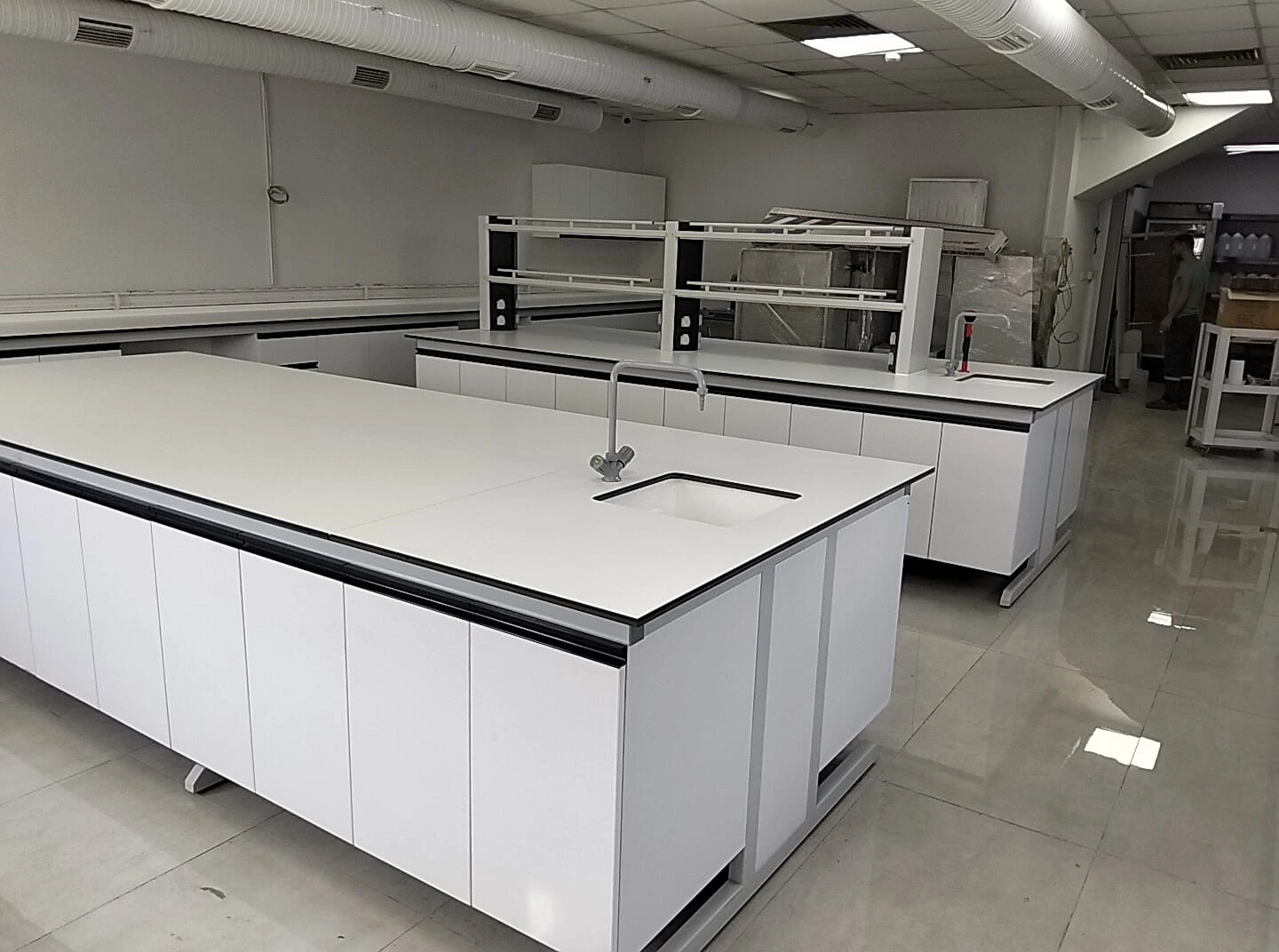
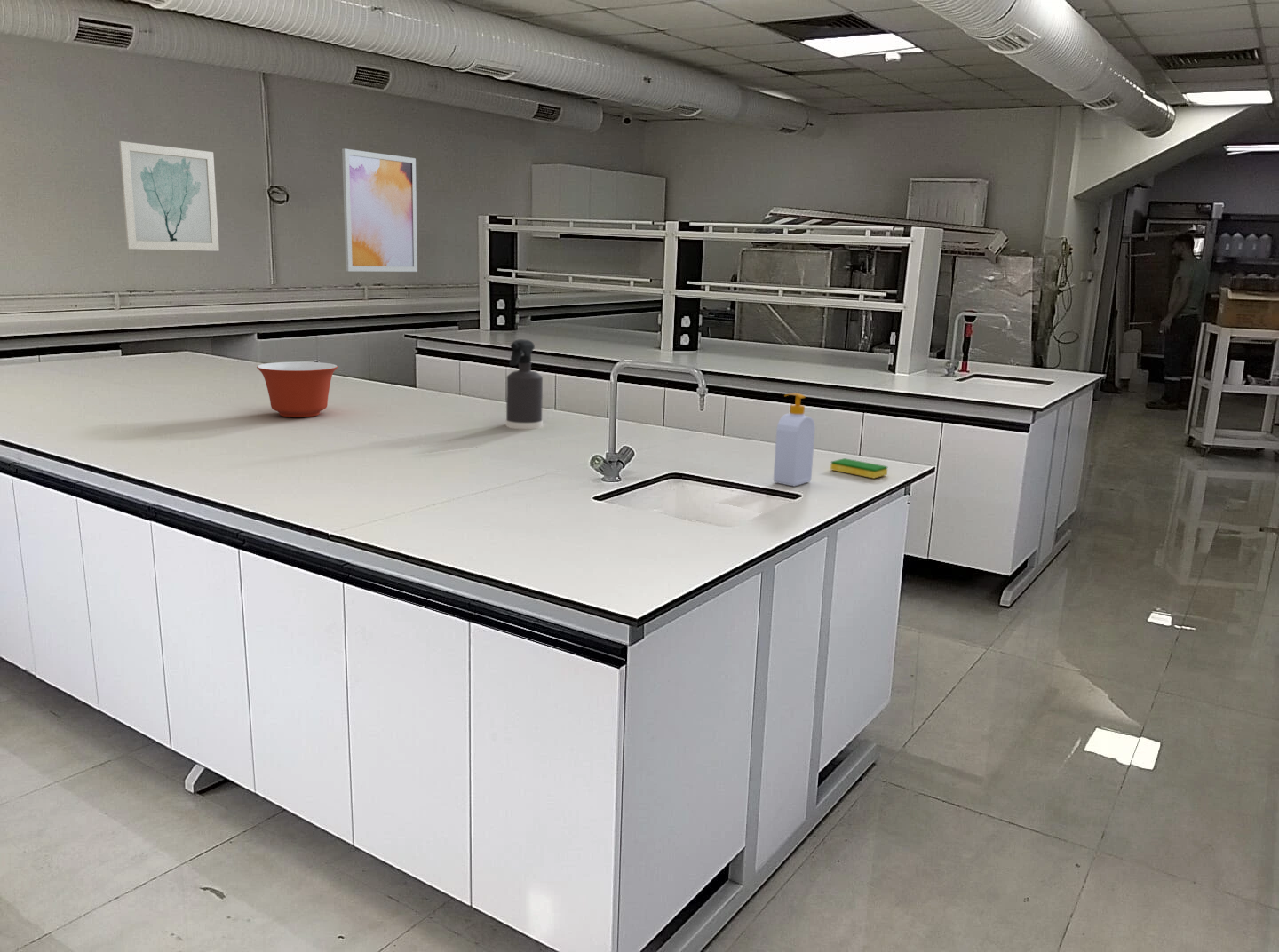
+ dish sponge (858, 468)
+ spray bottle (522, 384)
+ soap bottle (793, 438)
+ wall art (381, 213)
+ mixing bowl (298, 390)
+ wall art (171, 199)
